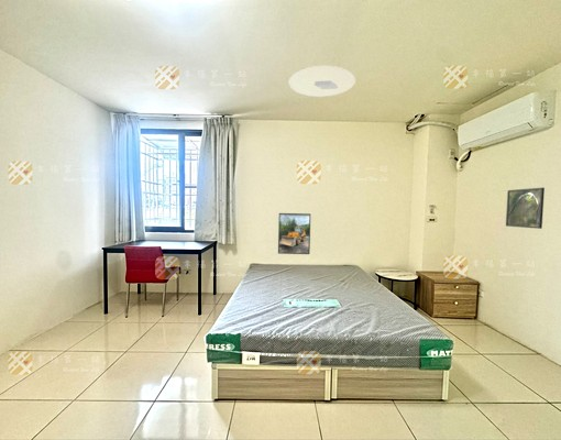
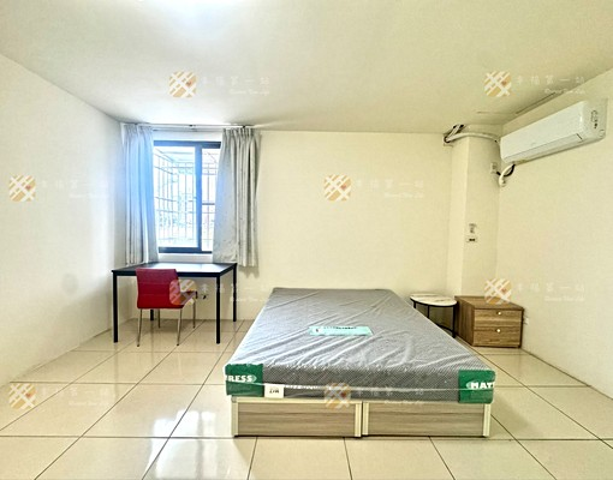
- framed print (524, 208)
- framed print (294, 233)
- ceiling light (321, 79)
